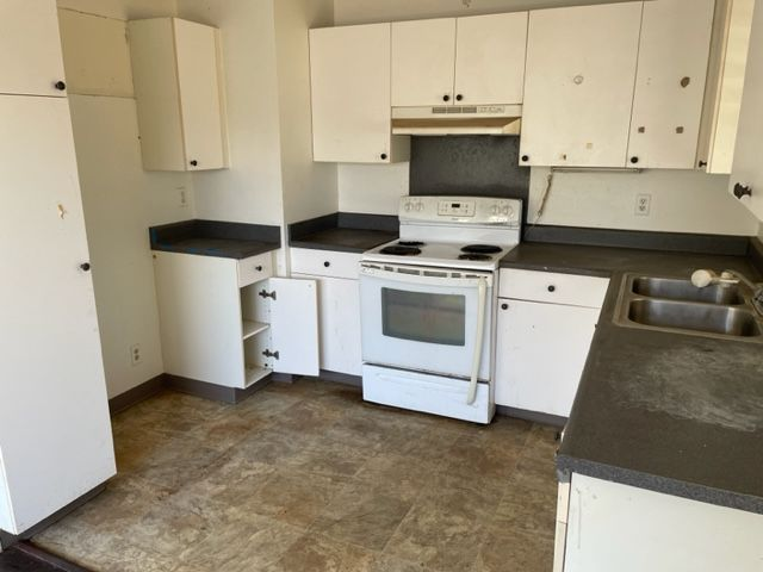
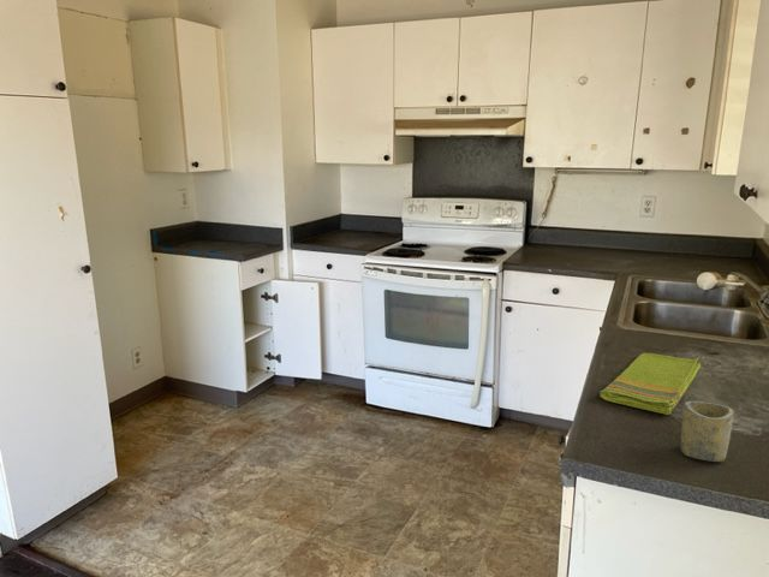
+ cup (705, 430)
+ dish towel (654, 376)
